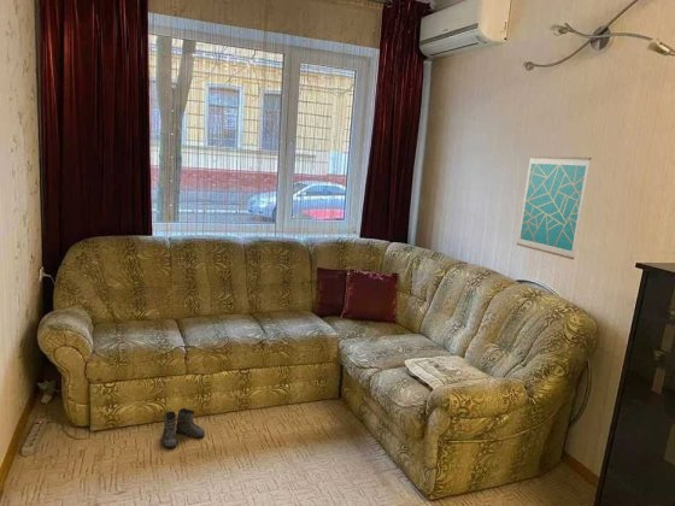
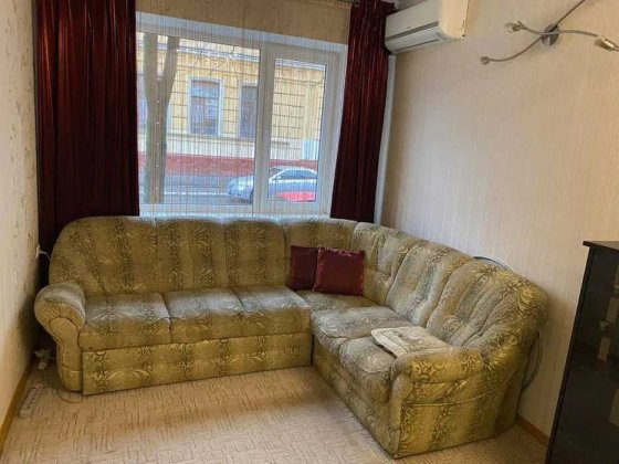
- boots (178, 425)
- wall art (550, 205)
